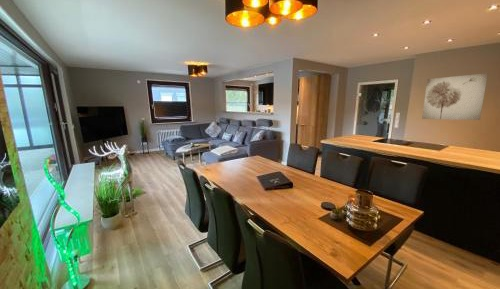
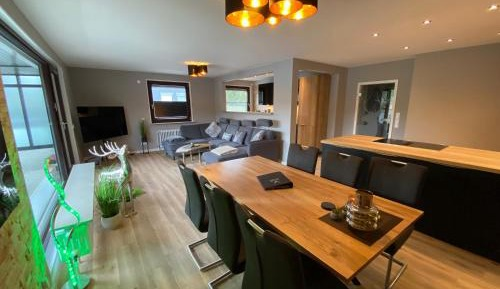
- wall art (451, 98)
